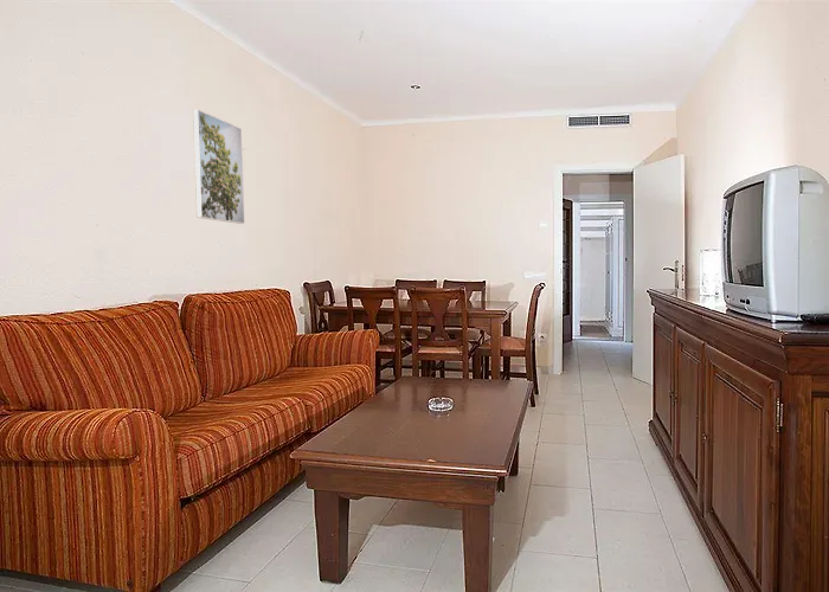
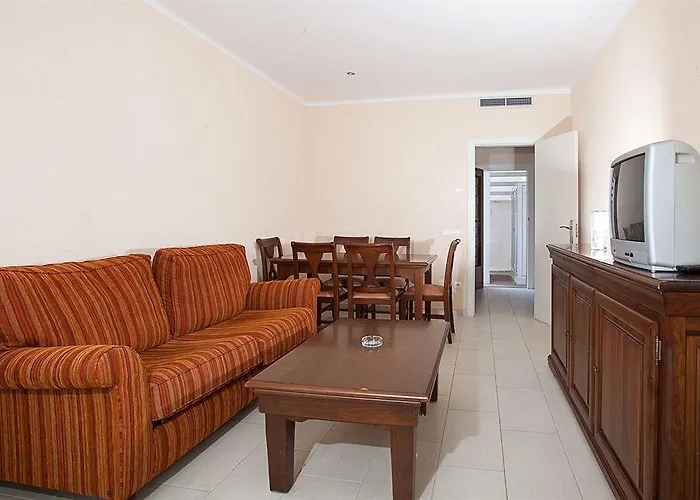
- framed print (220, 169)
